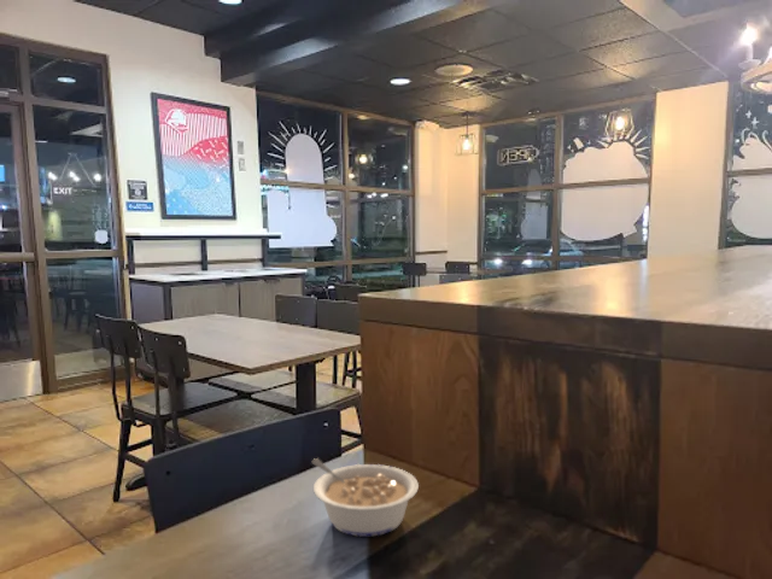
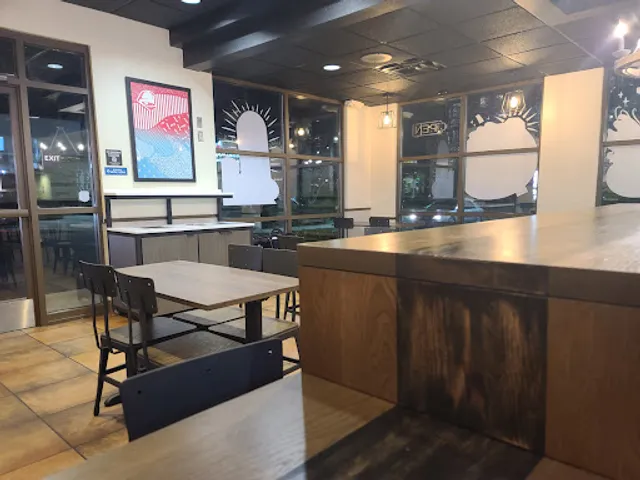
- legume (362, 498)
